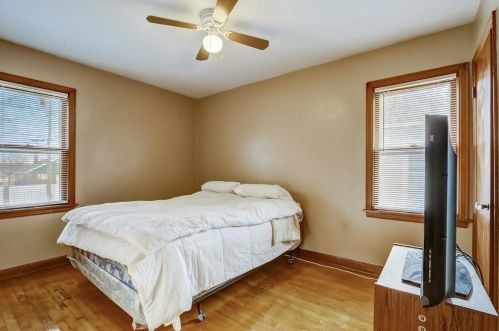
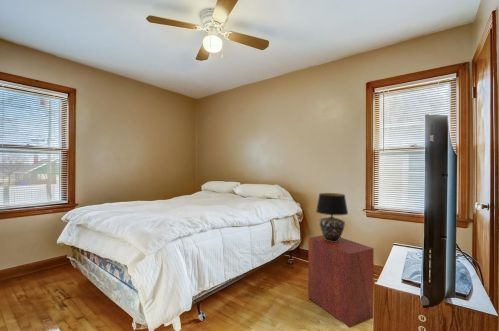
+ table lamp (331, 216)
+ nightstand (339, 274)
